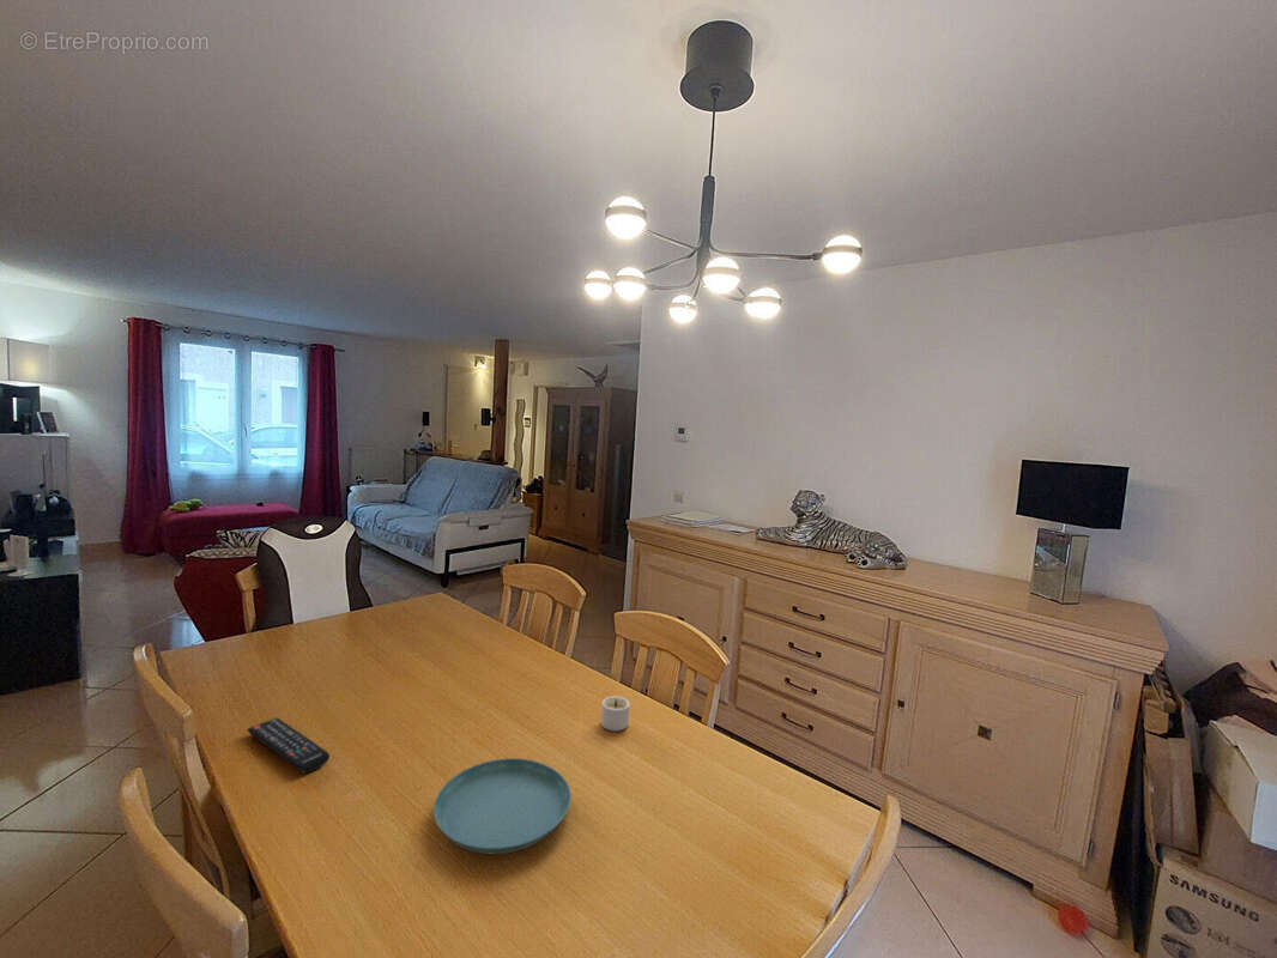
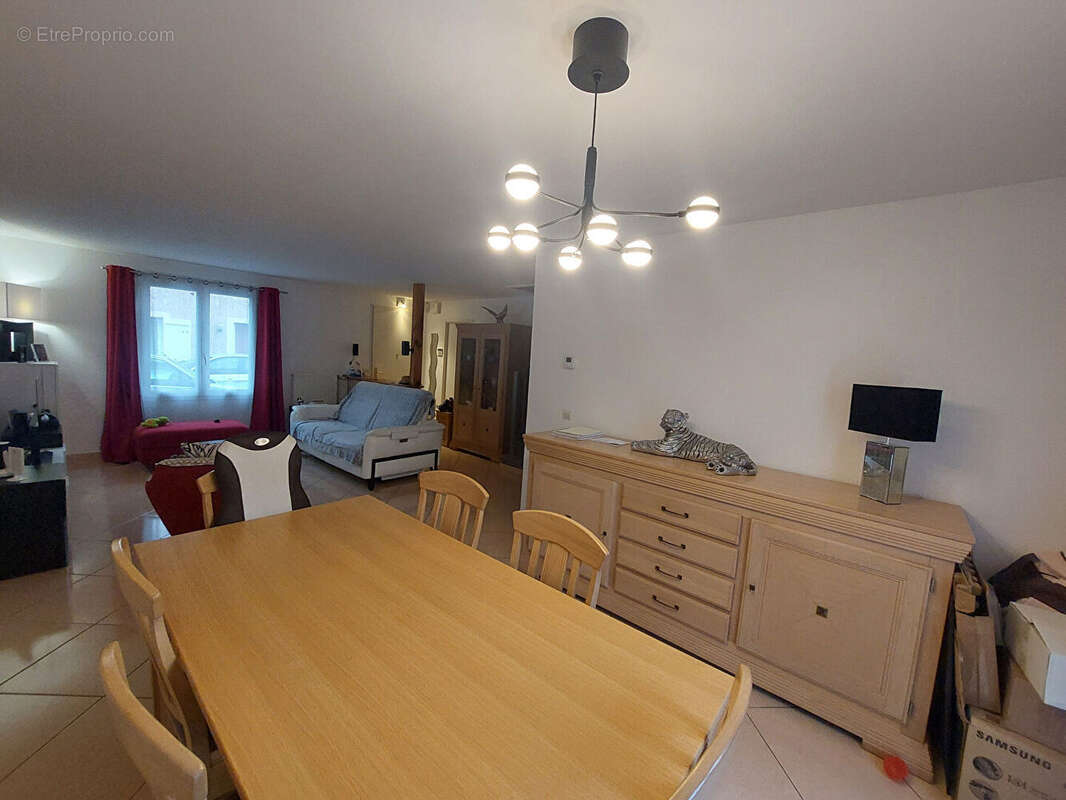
- remote control (286, 744)
- candle (612, 715)
- saucer (503, 805)
